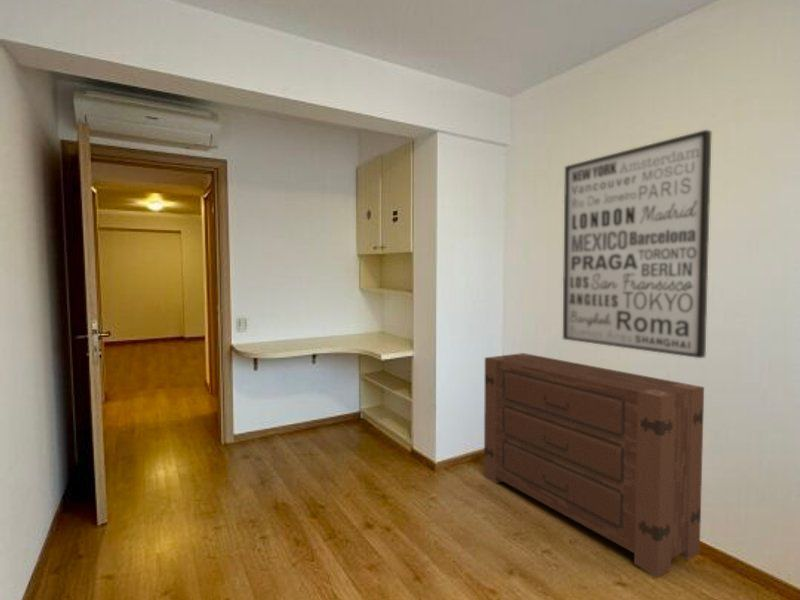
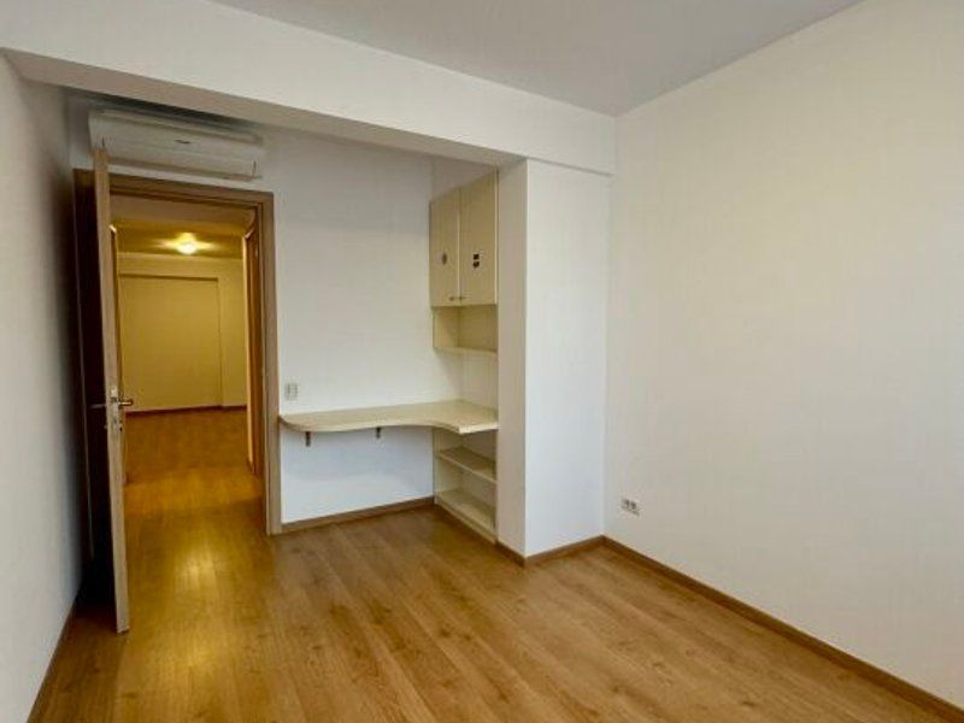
- dresser (575, 440)
- wall art (626, 250)
